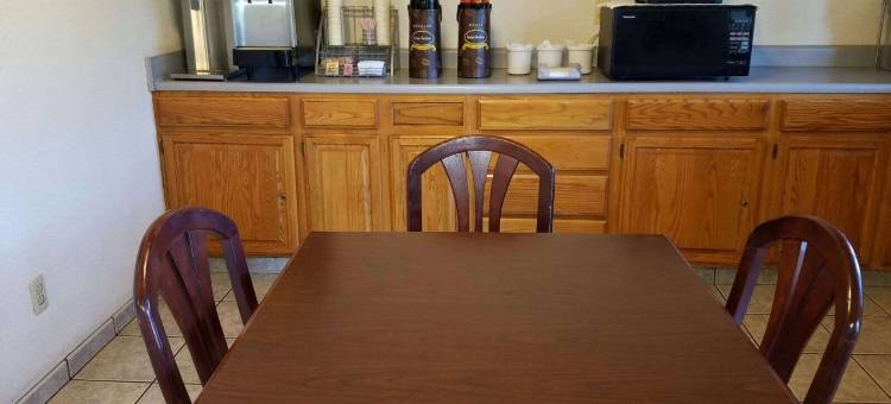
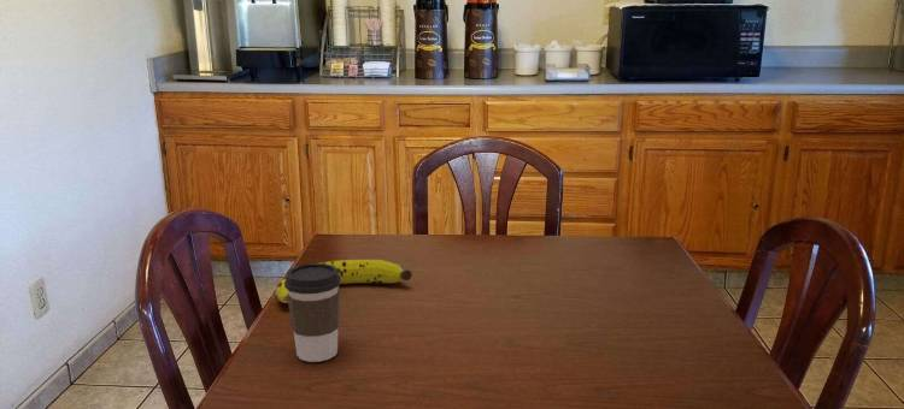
+ fruit (344, 283)
+ coffee cup (315, 313)
